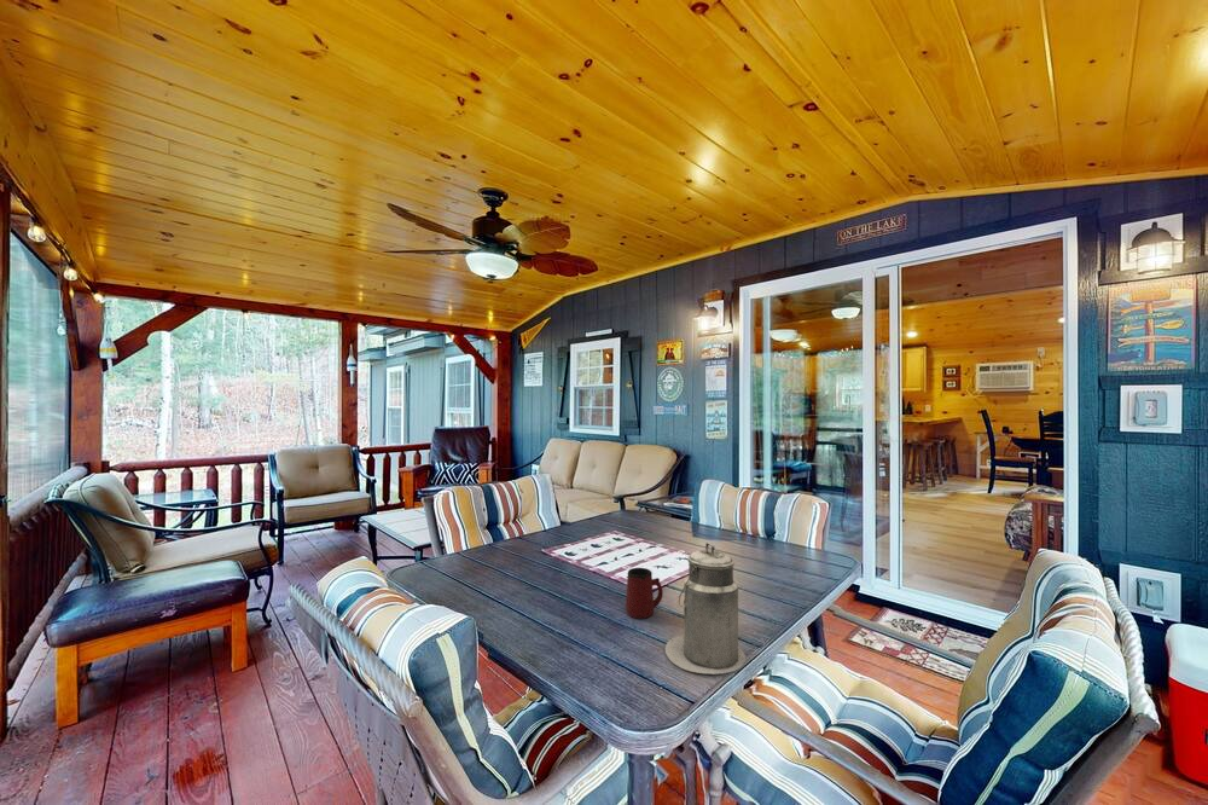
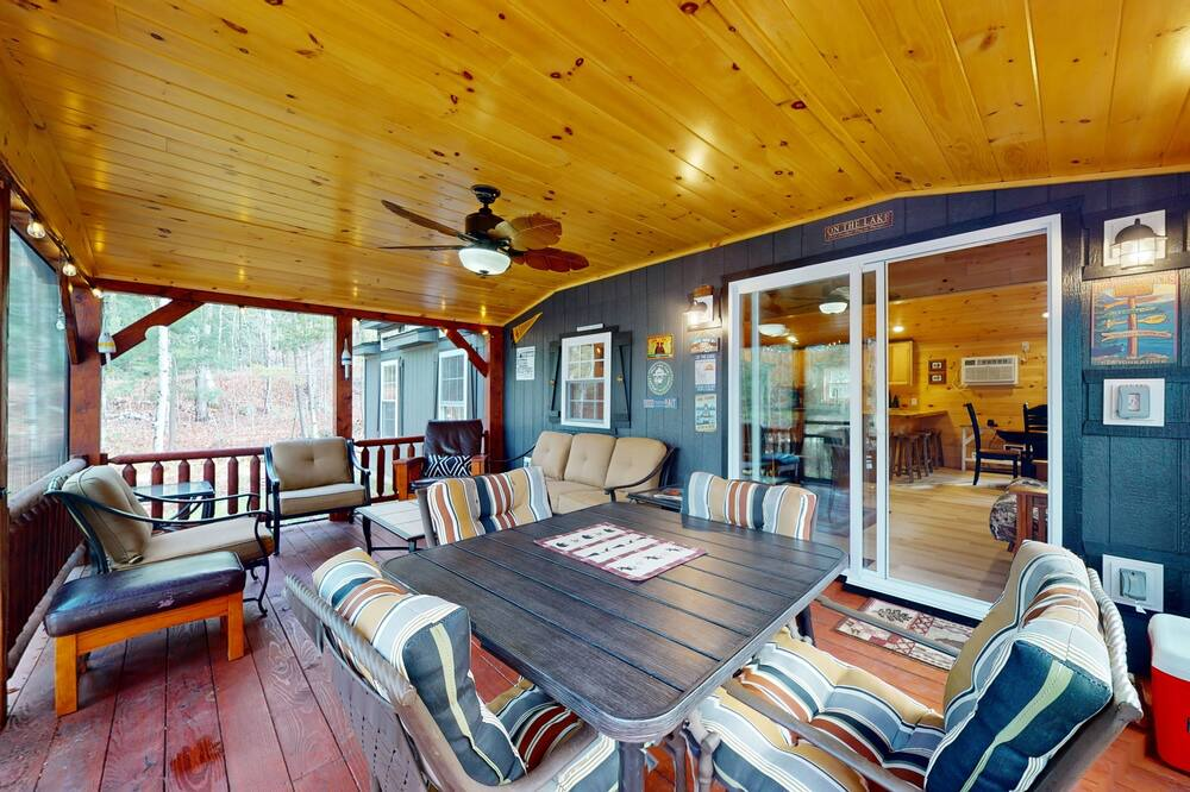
- canister (704, 598)
- mug (644, 591)
